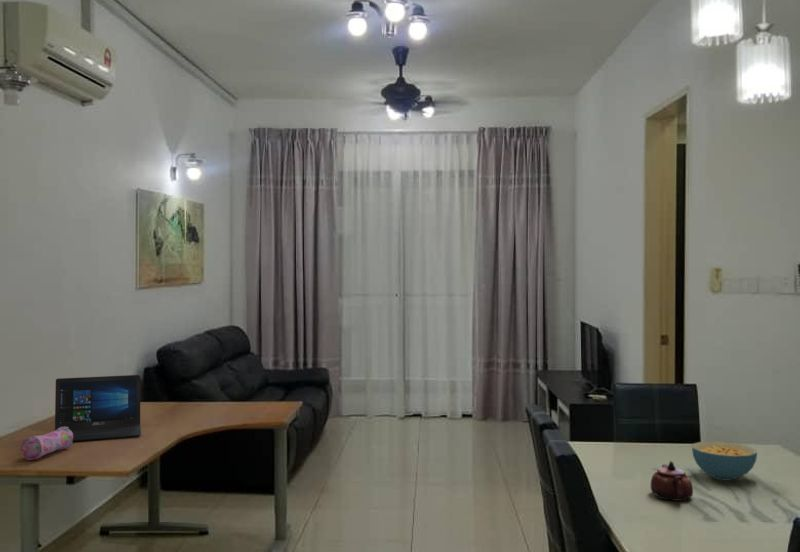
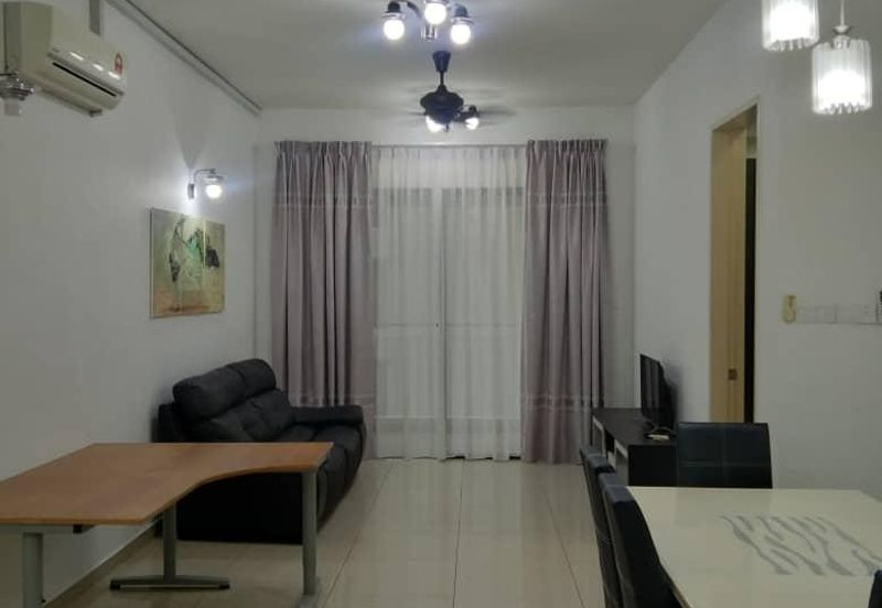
- cereal bowl (723, 463)
- teapot (671, 479)
- pencil case (48, 442)
- laptop (97, 407)
